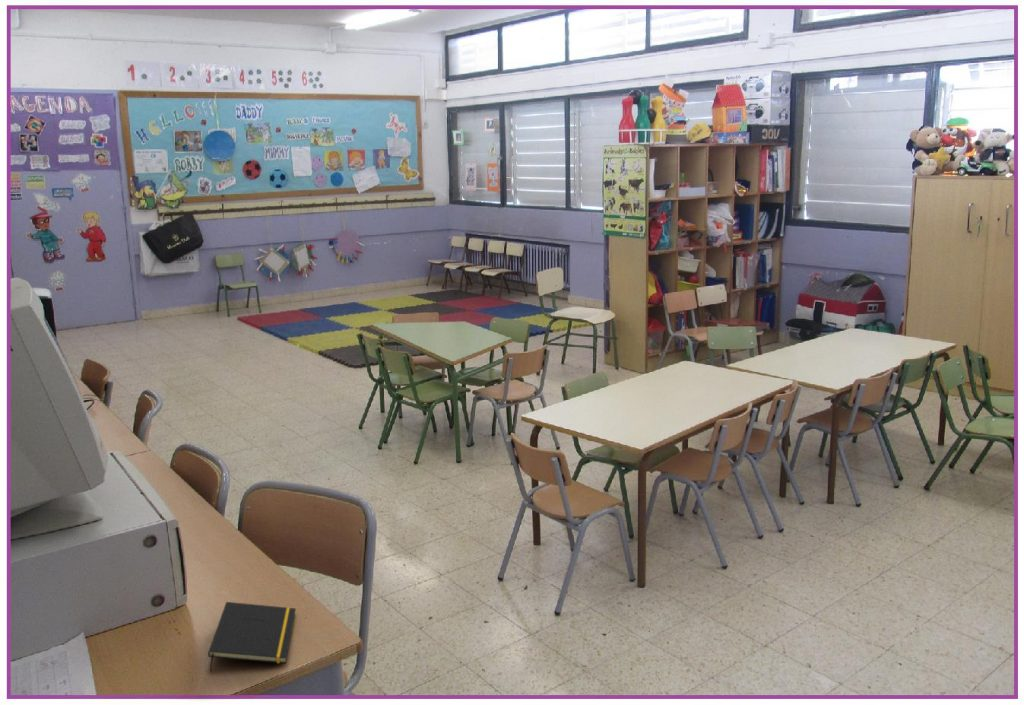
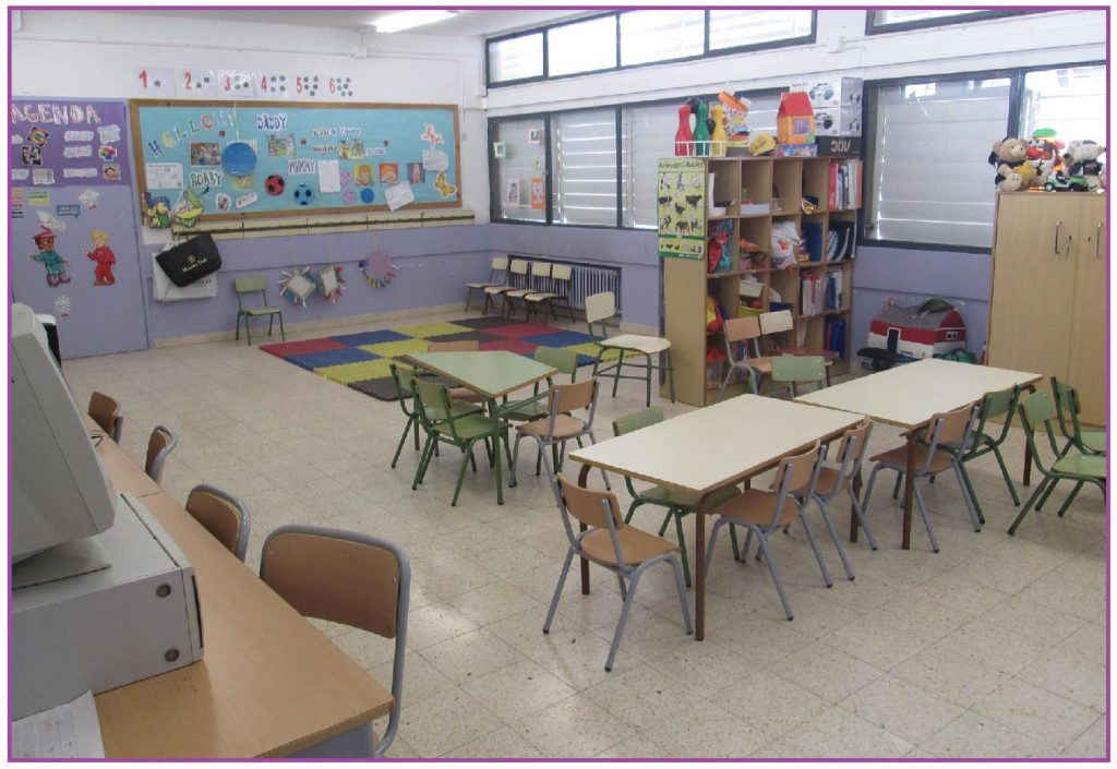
- notepad (254, 631)
